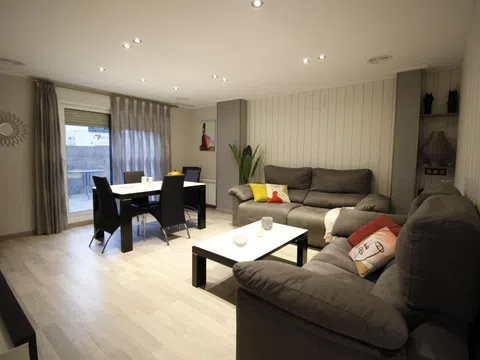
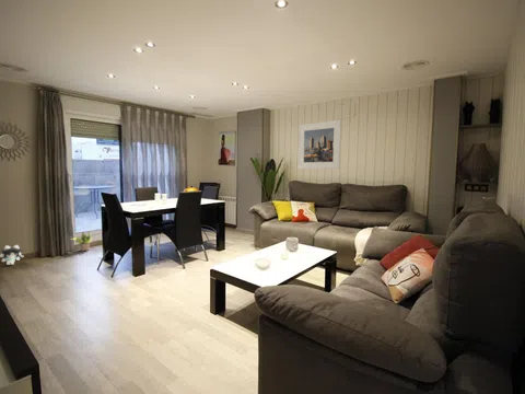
+ potted plant (81, 241)
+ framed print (318, 146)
+ plush toy (12, 254)
